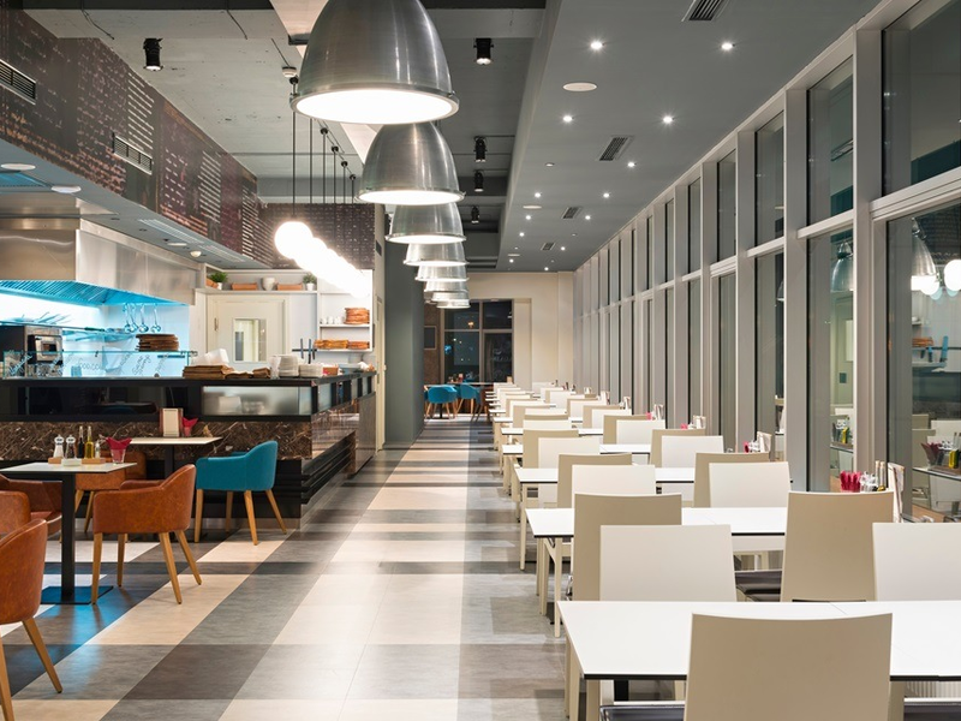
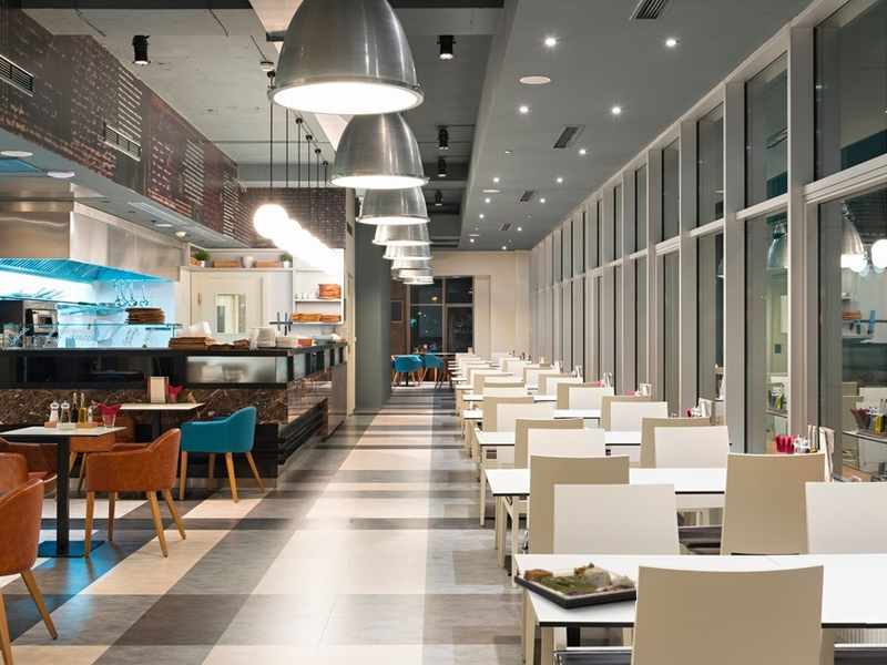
+ dinner plate (581, 580)
